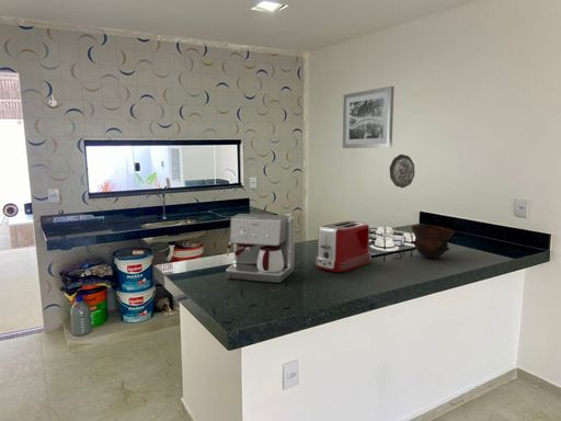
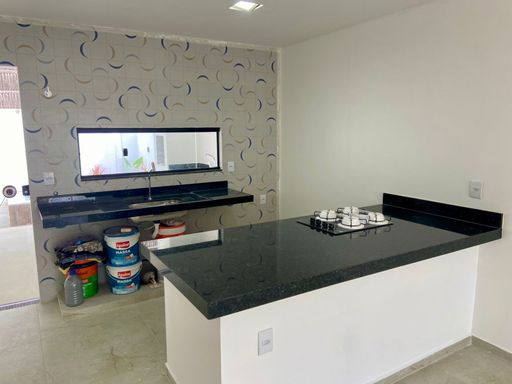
- bowl (432, 239)
- wall art (366, 120)
- toaster (343, 244)
- coffee maker (260, 246)
- decorative plate (402, 171)
